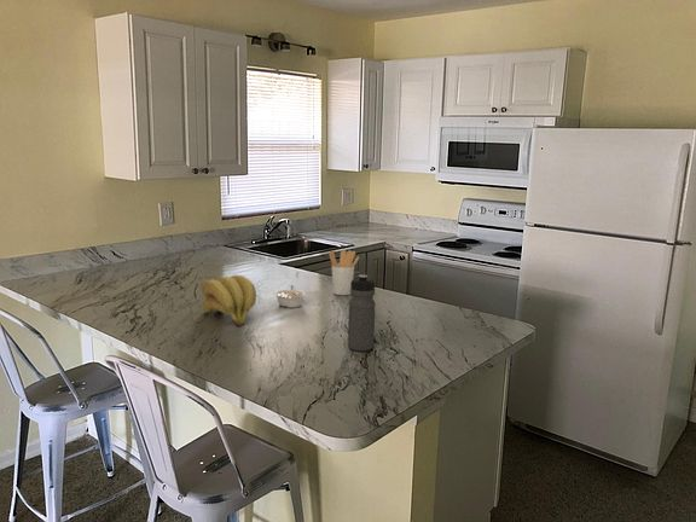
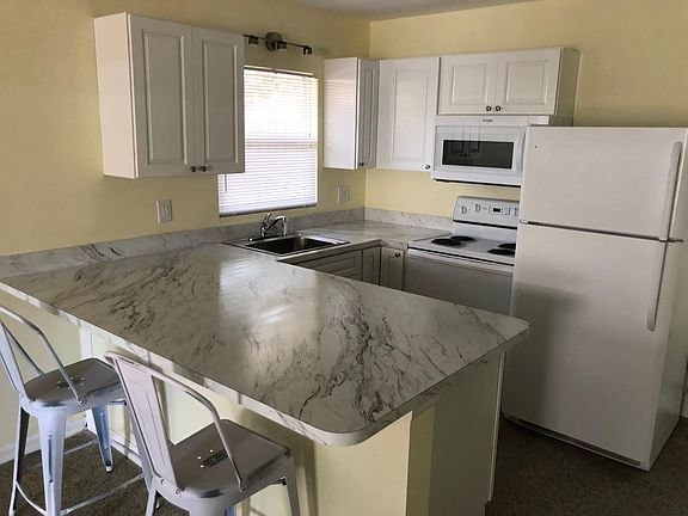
- legume (289, 297)
- utensil holder (343, 271)
- water bottle (361, 311)
- banana bunch (227, 296)
